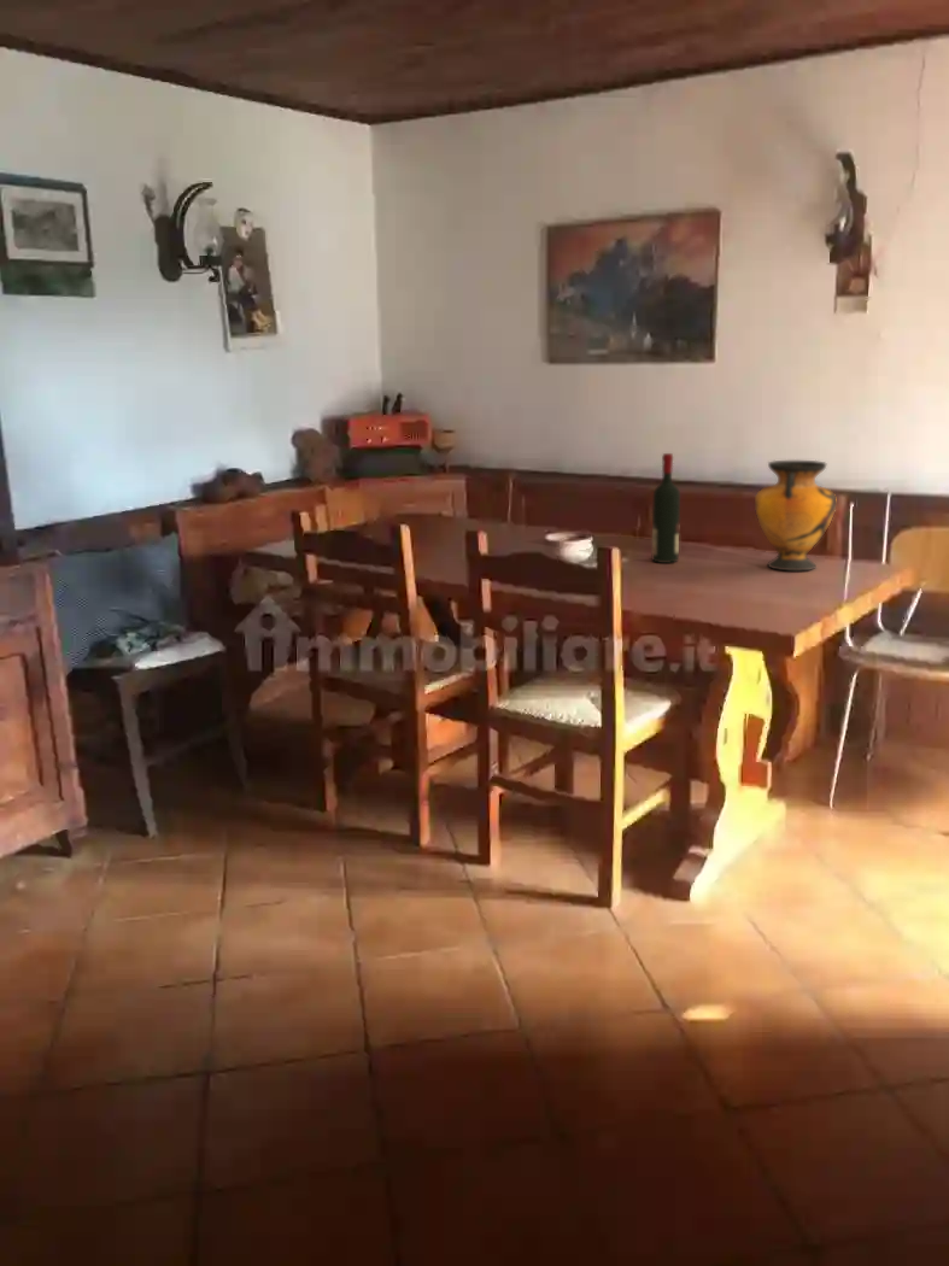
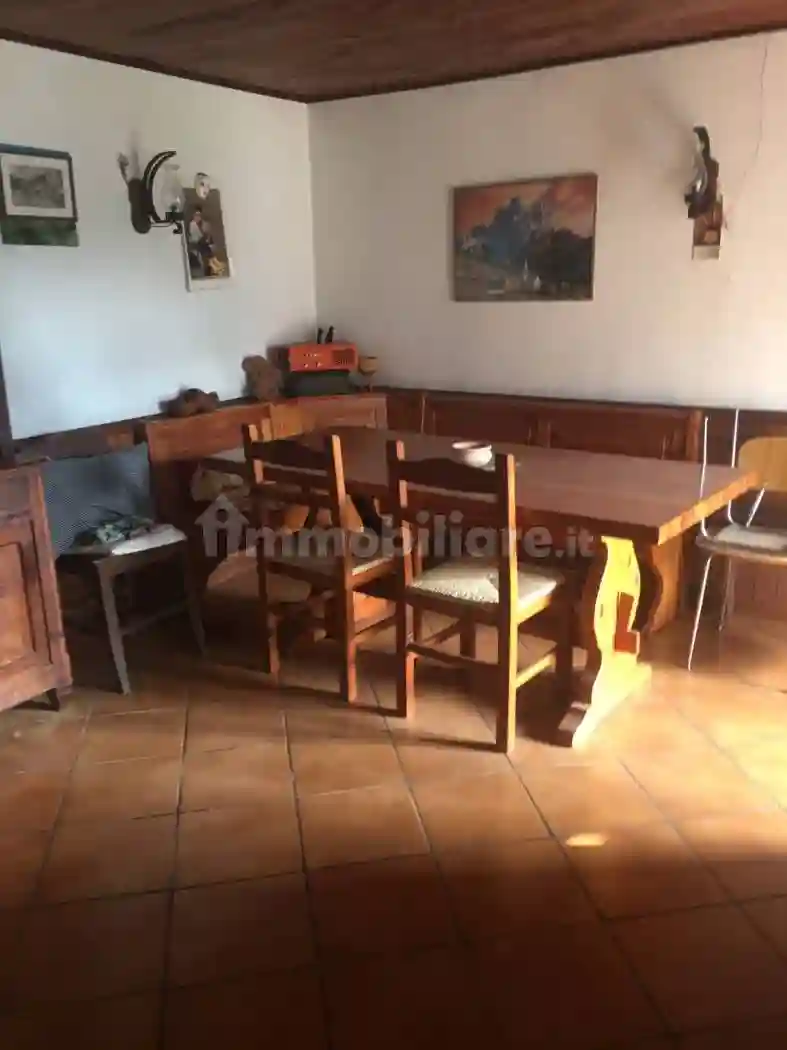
- vase (793, 515)
- alcohol (666, 508)
